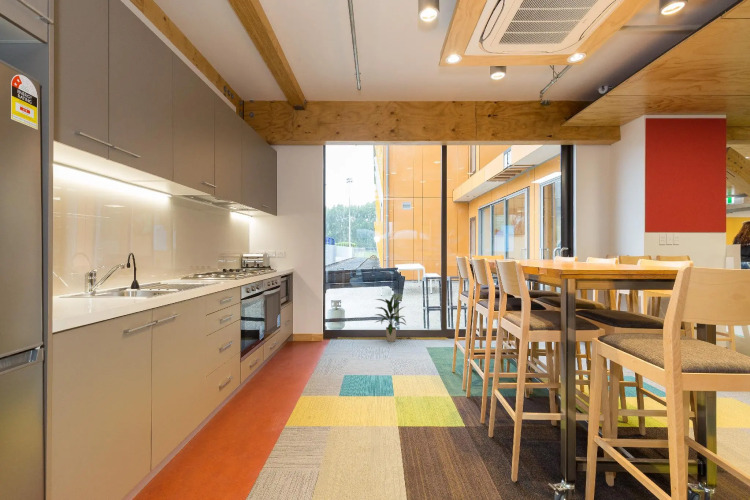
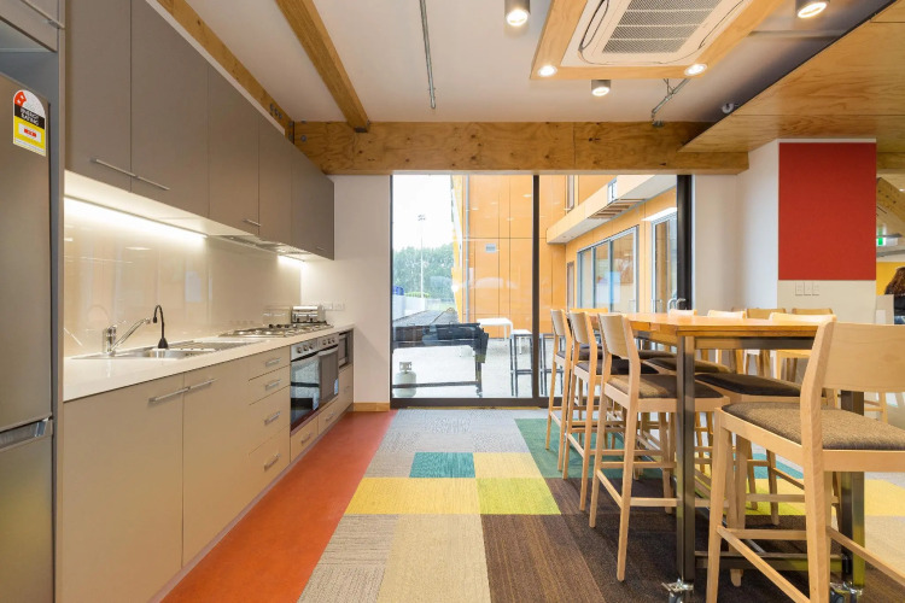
- indoor plant (390, 317)
